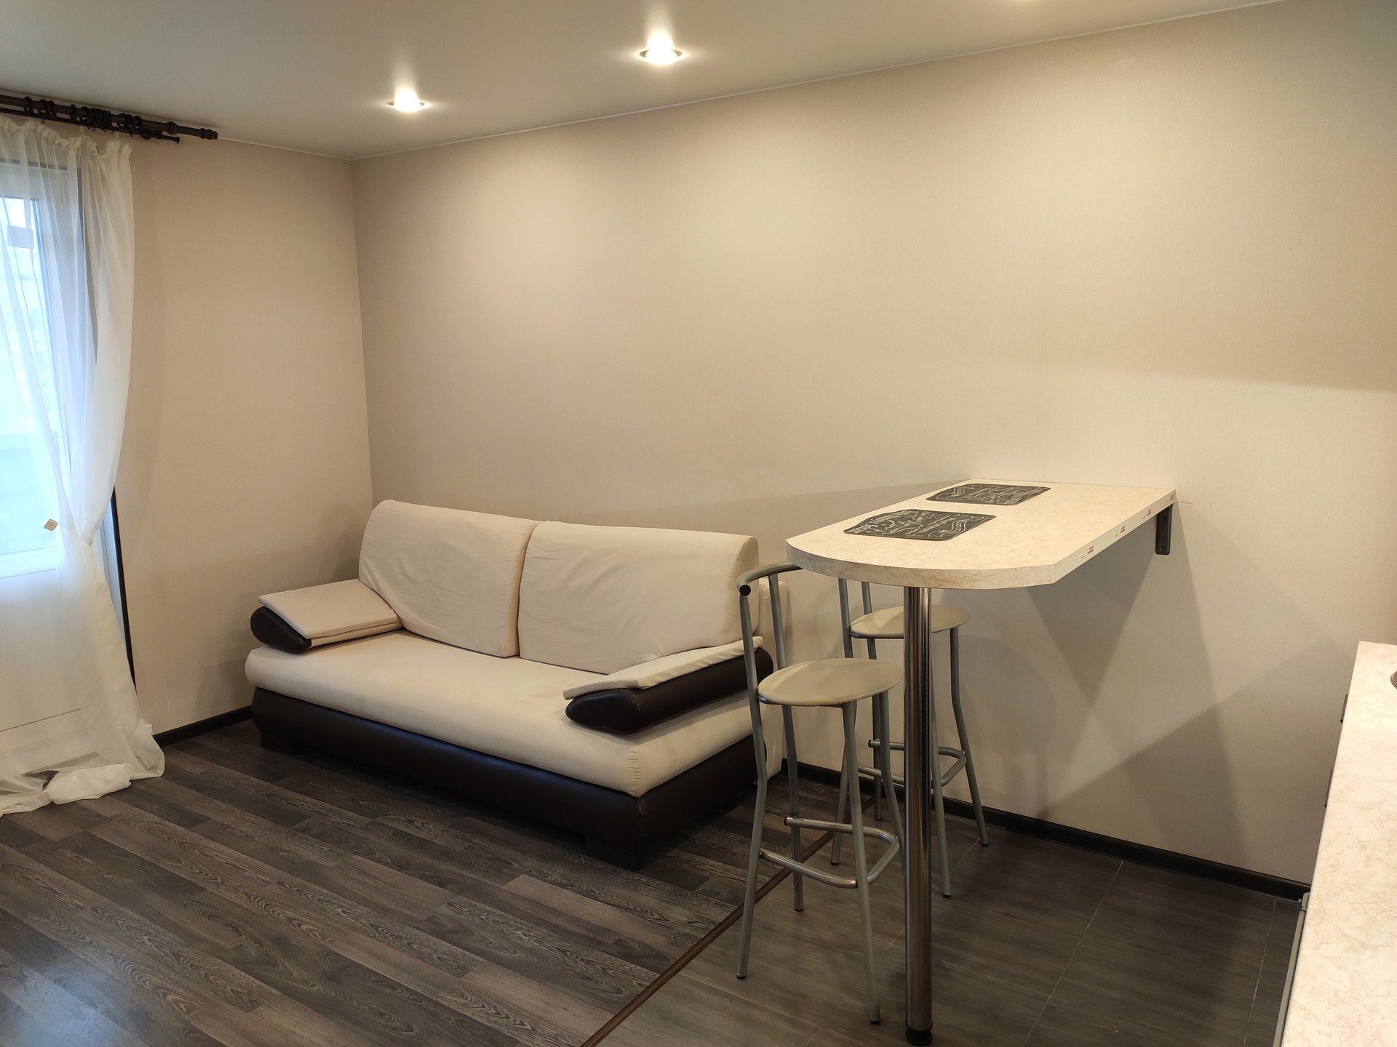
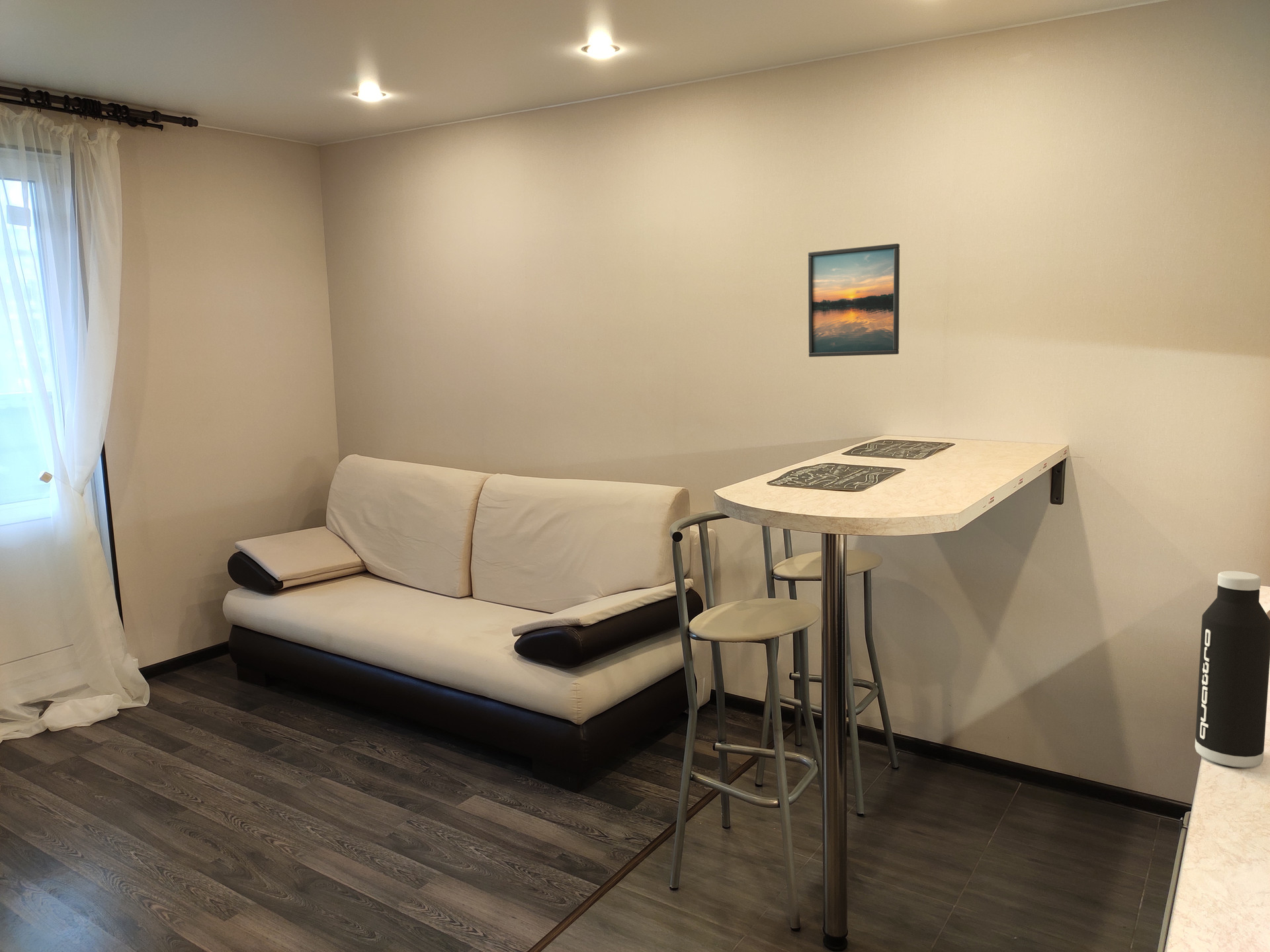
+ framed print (853, 302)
+ water bottle (1233, 666)
